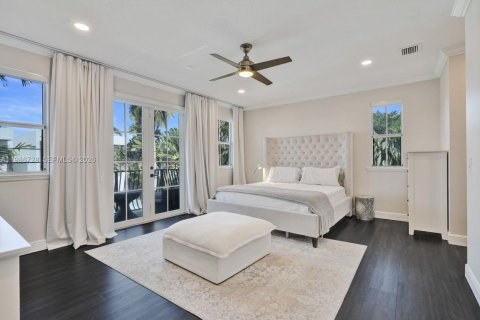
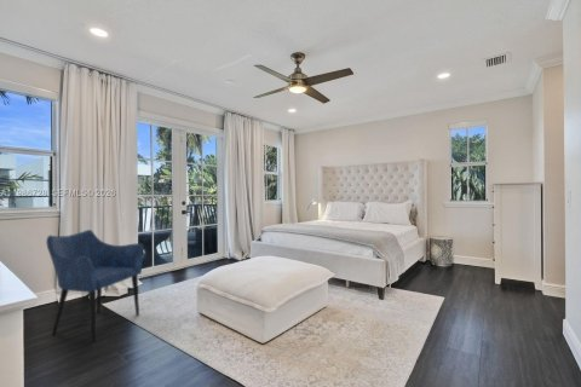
+ armchair (92, 278)
